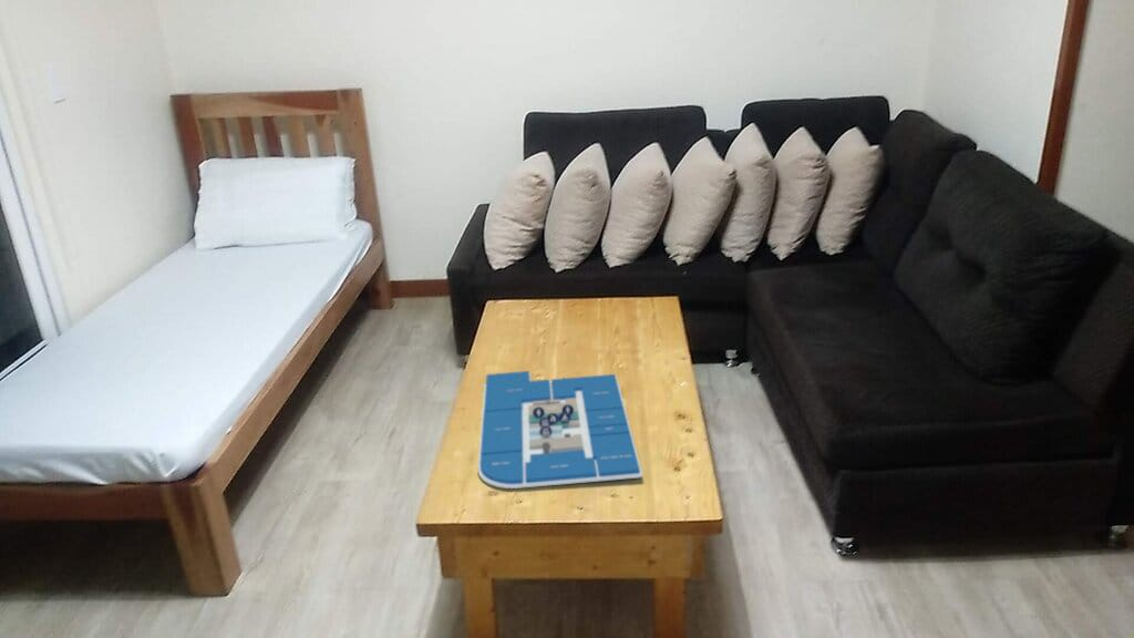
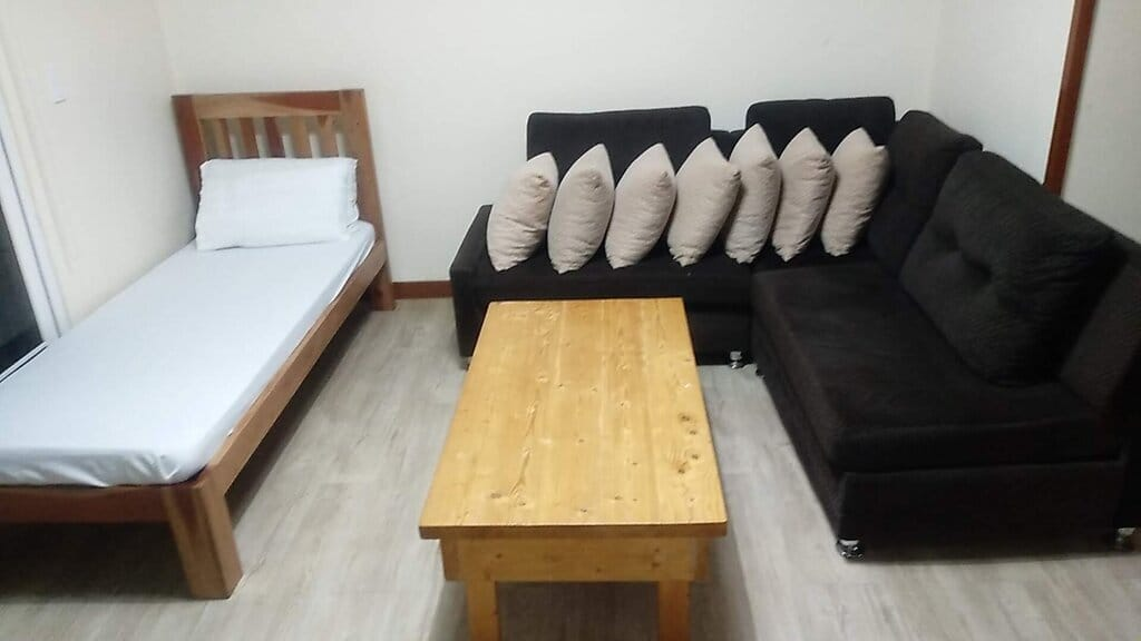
- board game (553, 413)
